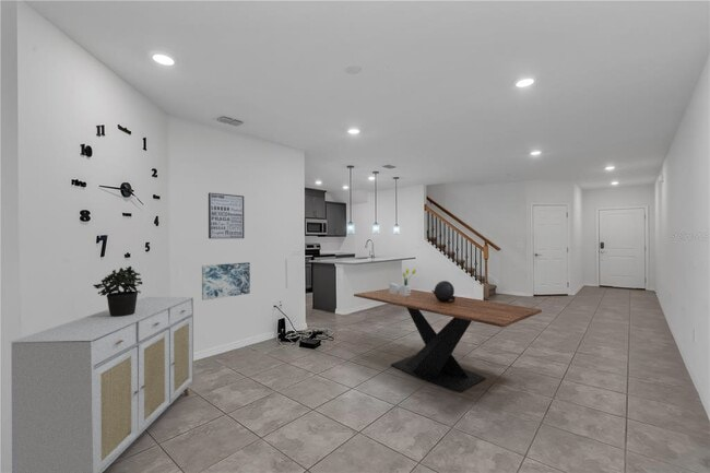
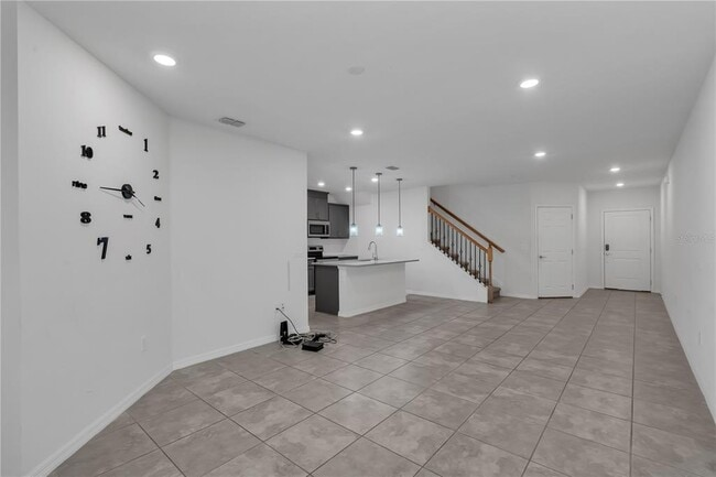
- potted plant (123, 289)
- decorative sphere (443, 291)
- sideboard (127, 374)
- wall art (226, 216)
- dining table (436, 335)
- wall art (226, 280)
- bouquet (402, 284)
